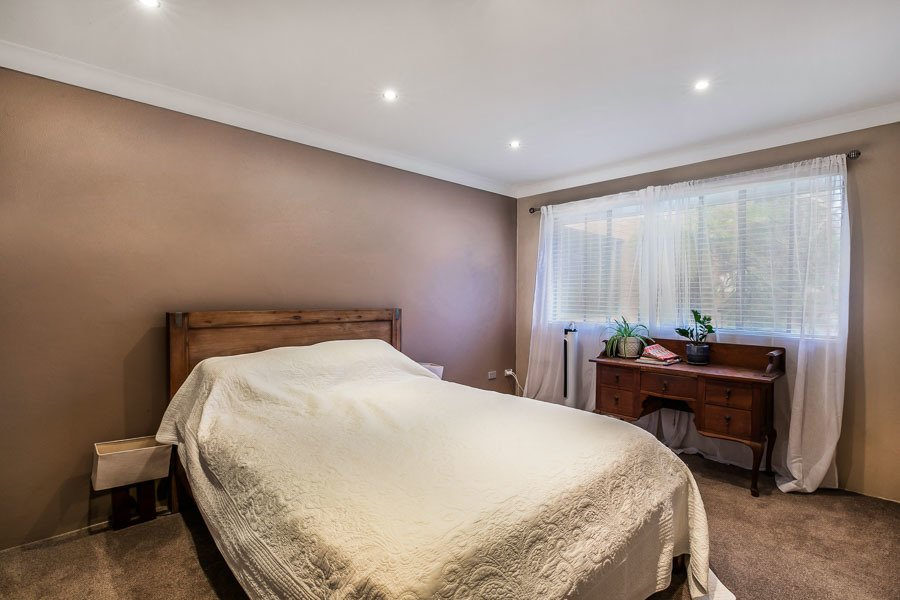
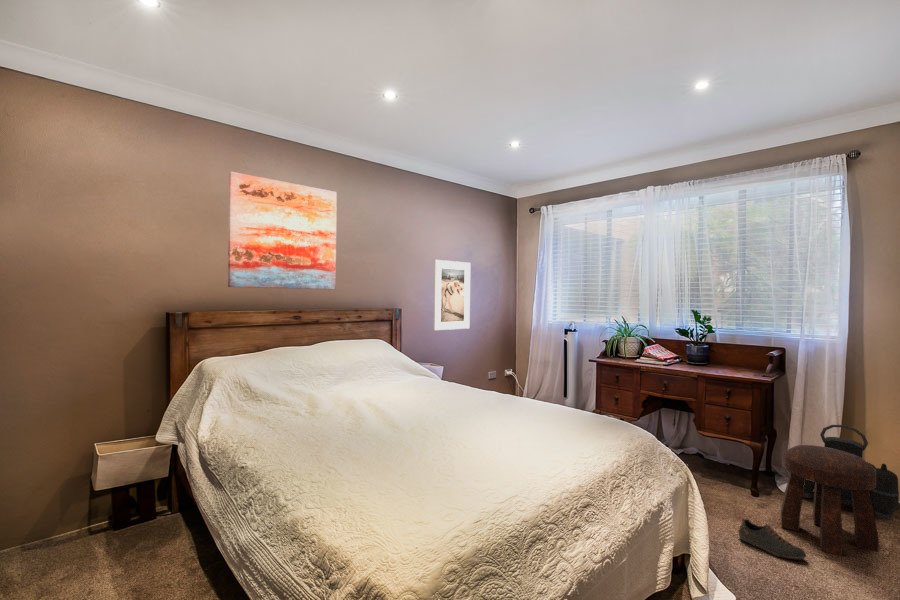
+ wall art (286, 235)
+ stool (827, 494)
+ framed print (452, 295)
+ shoe (770, 538)
+ backpack (848, 452)
